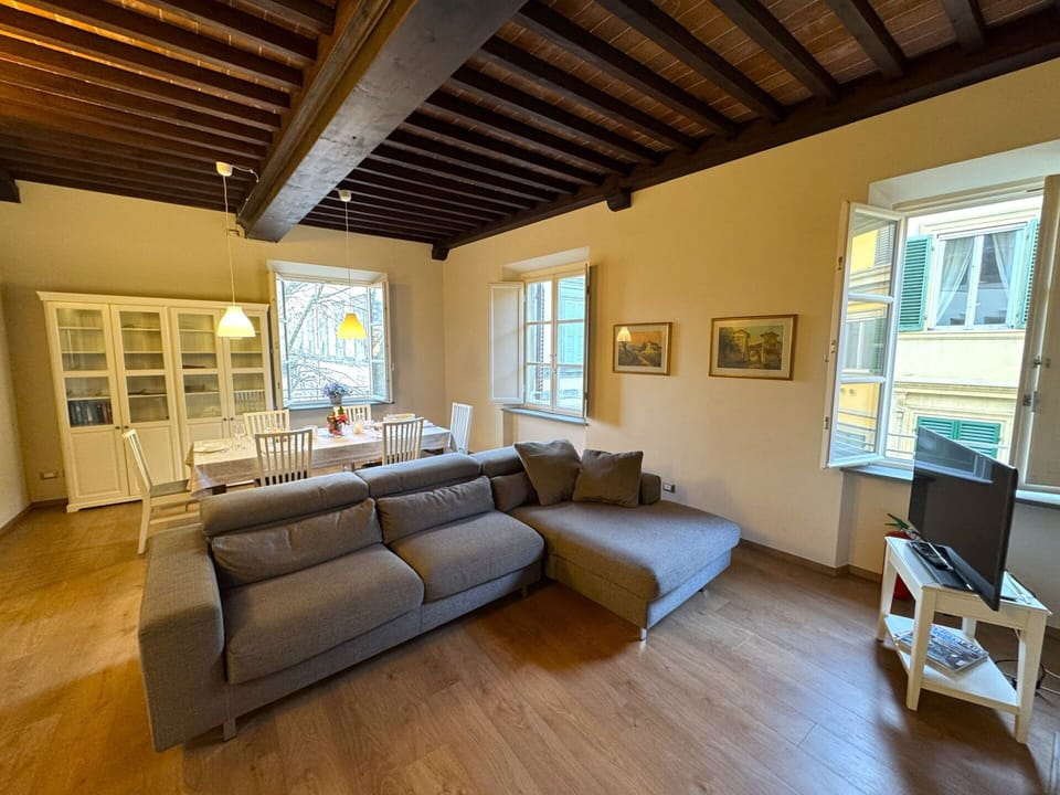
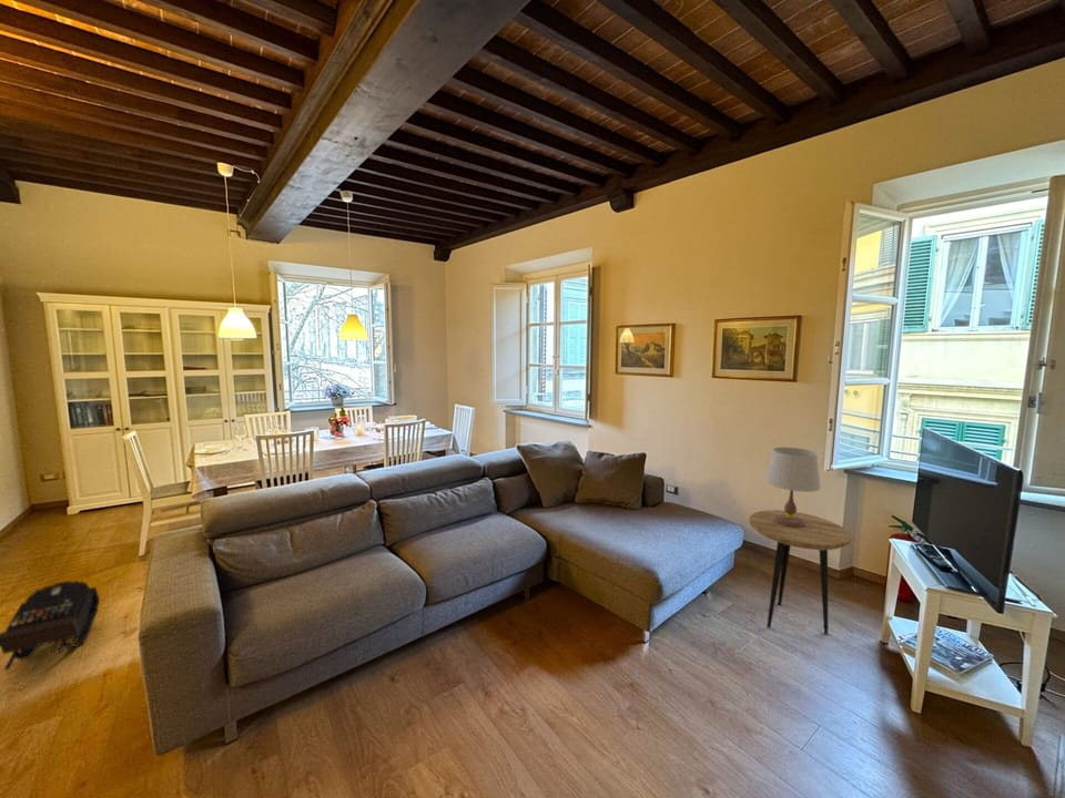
+ side table (785, 573)
+ backpack (52, 621)
+ table lamp (791, 487)
